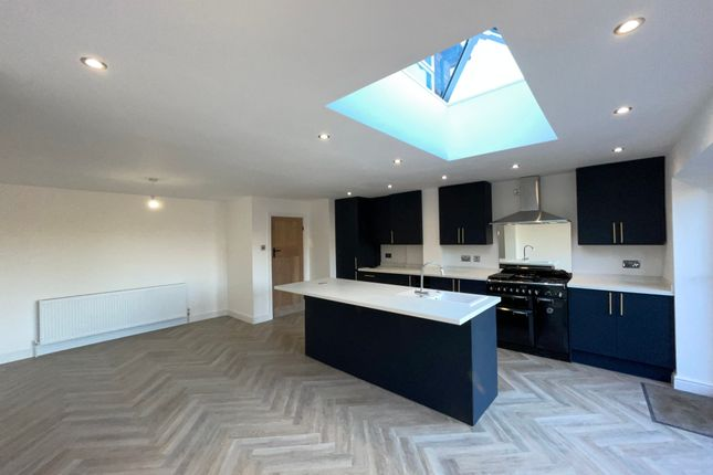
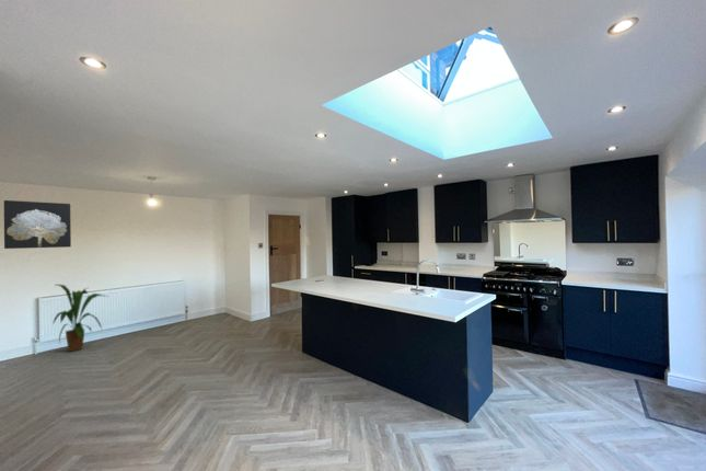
+ wall art (38, 225)
+ house plant (83, 314)
